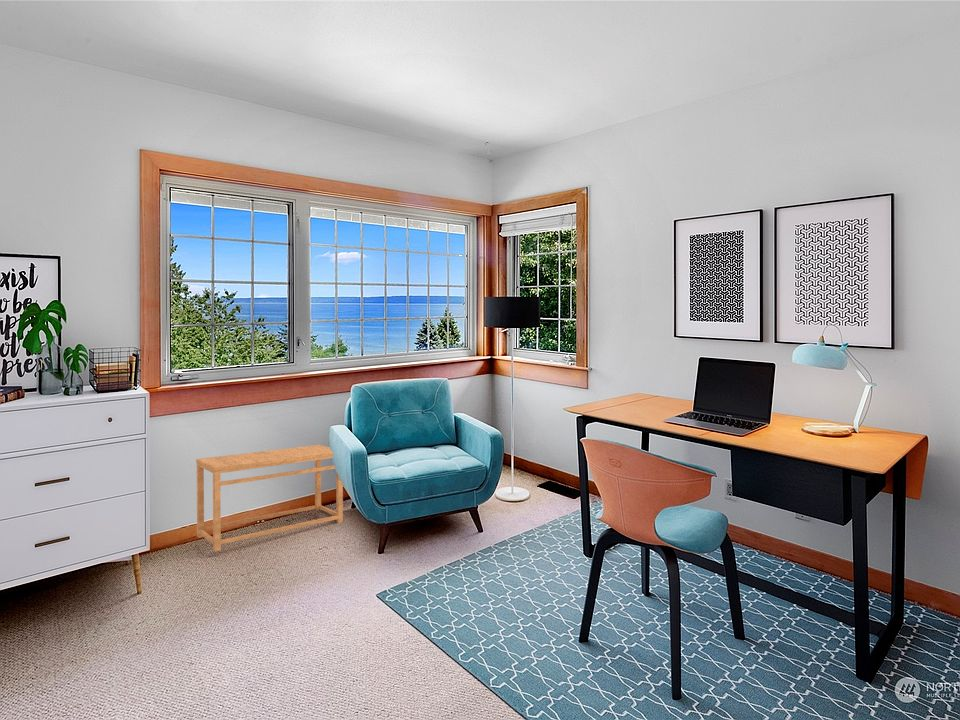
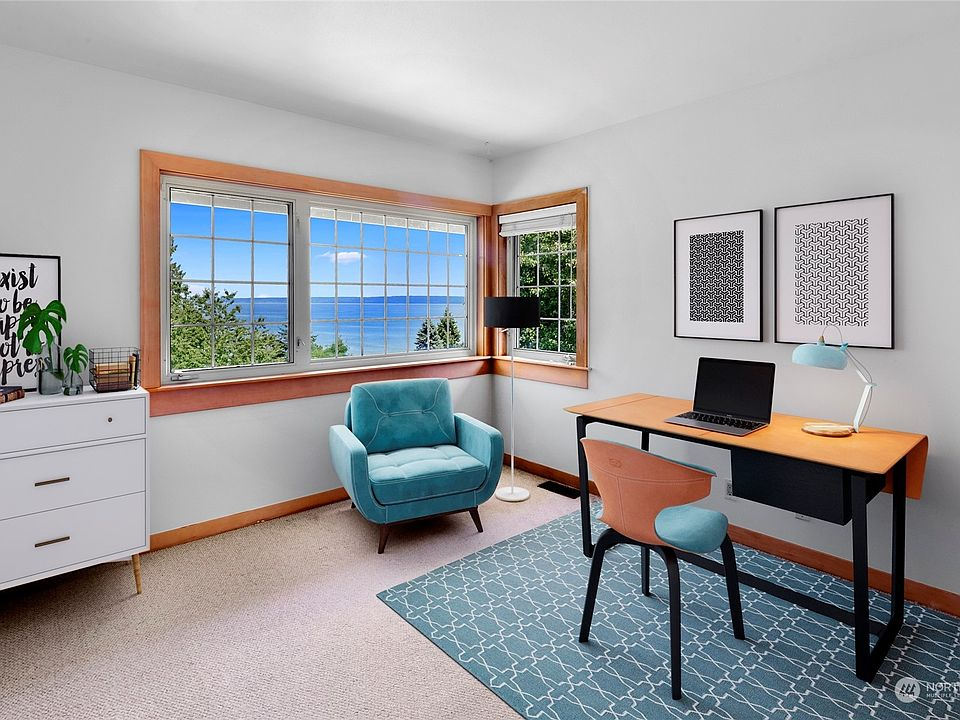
- side table (269, 478)
